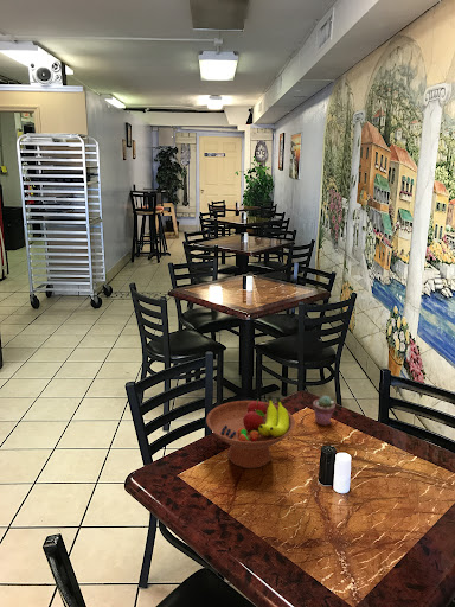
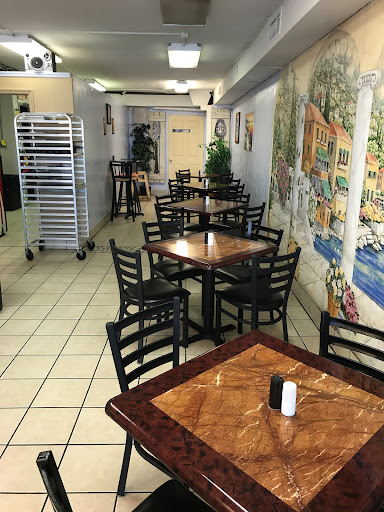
- fruit bowl (250, 430)
- potted succulent (323, 409)
